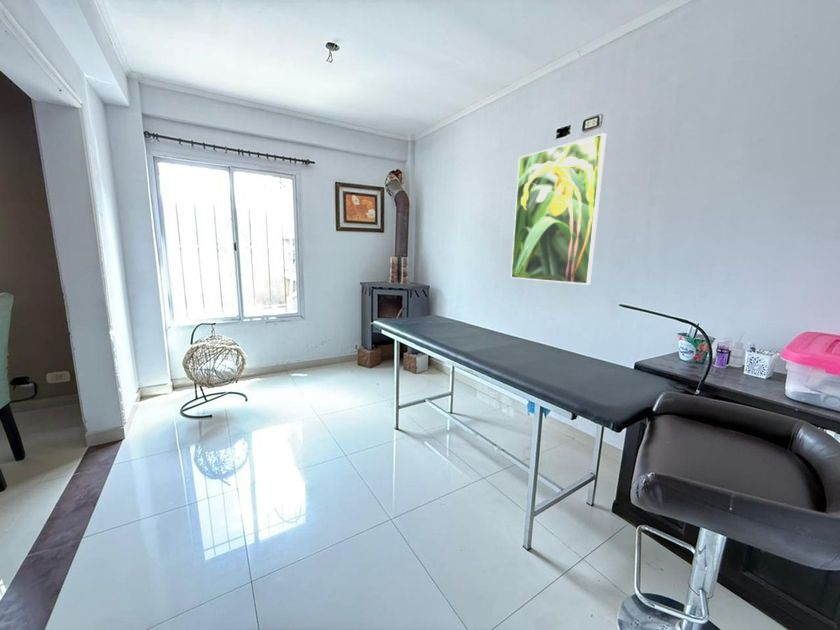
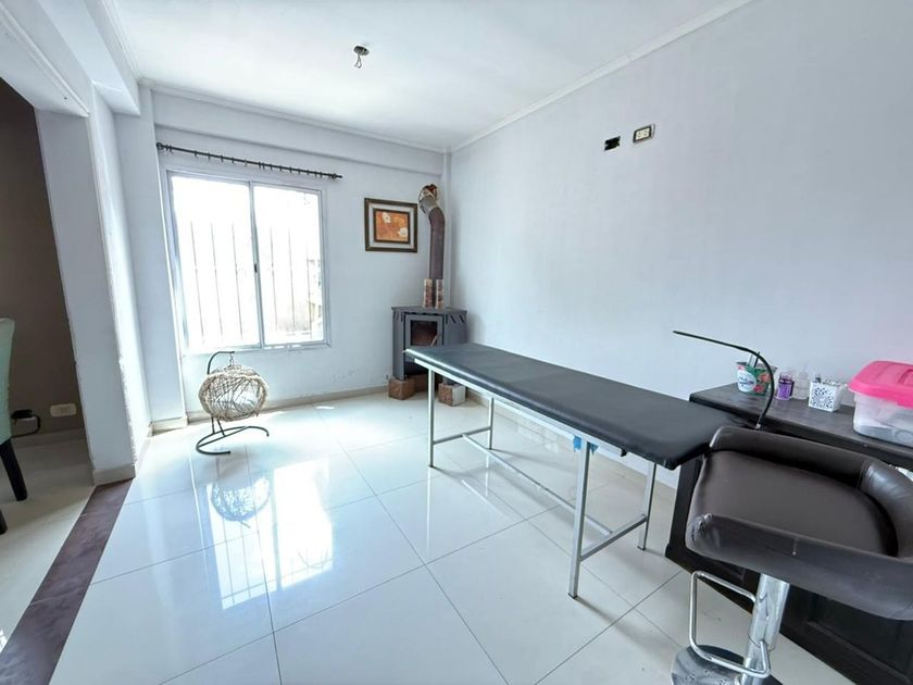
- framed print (551, 216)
